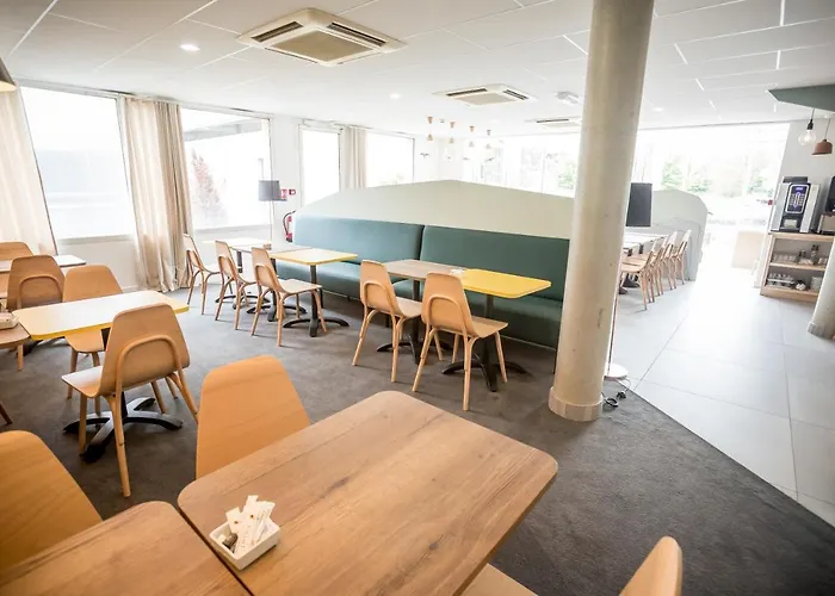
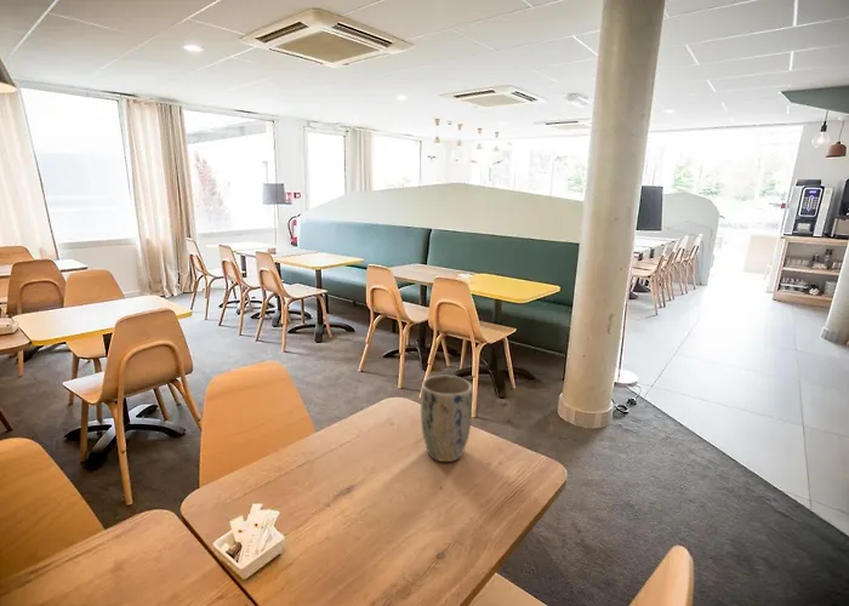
+ plant pot (445, 418)
